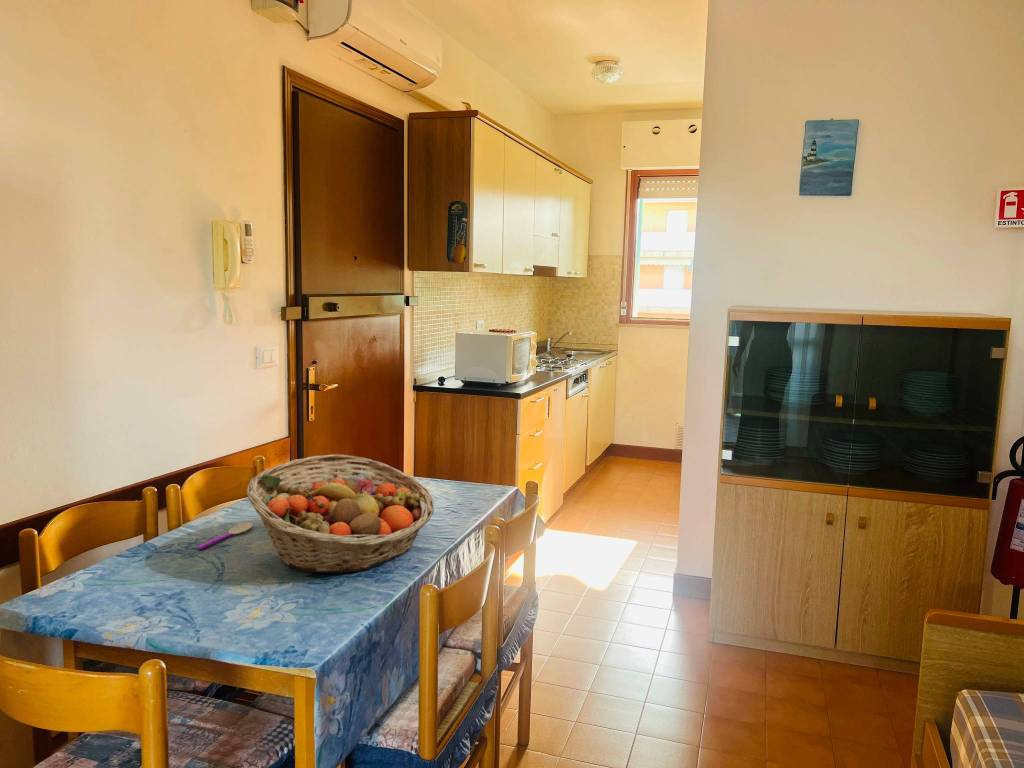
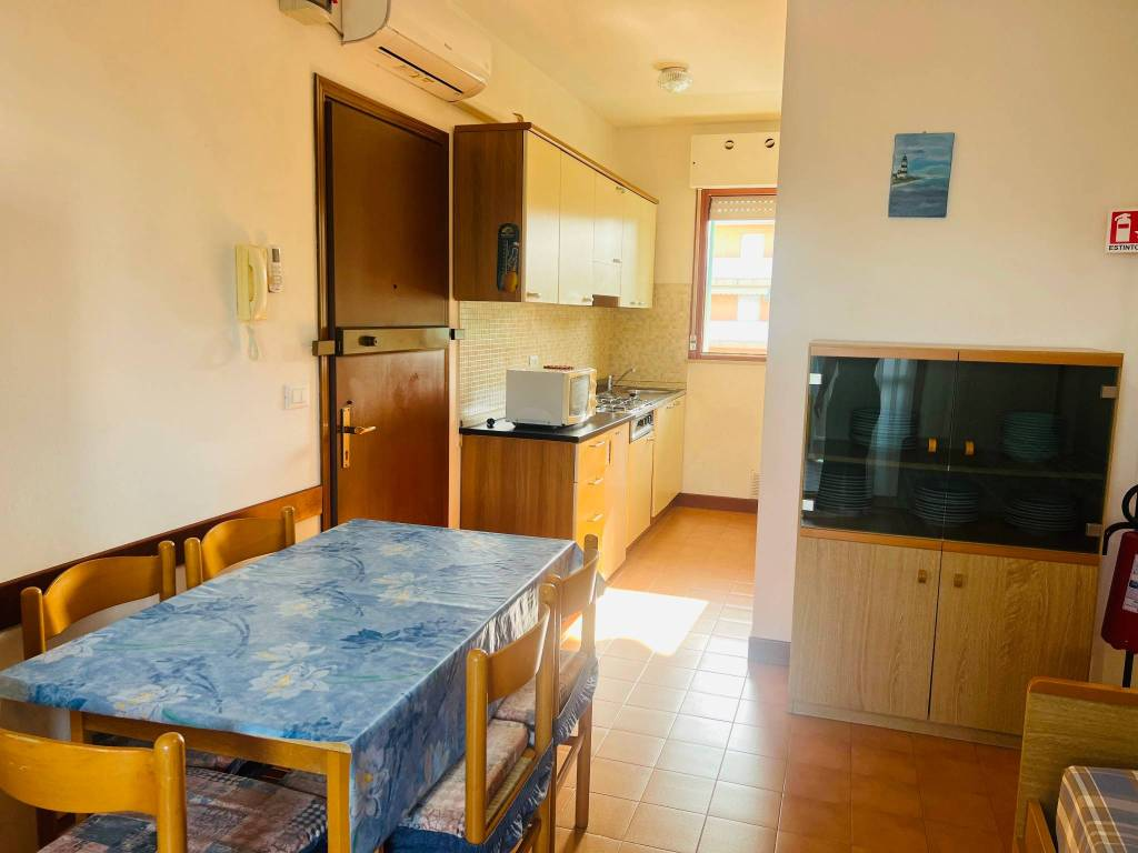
- fruit basket (344, 509)
- spoon (225, 535)
